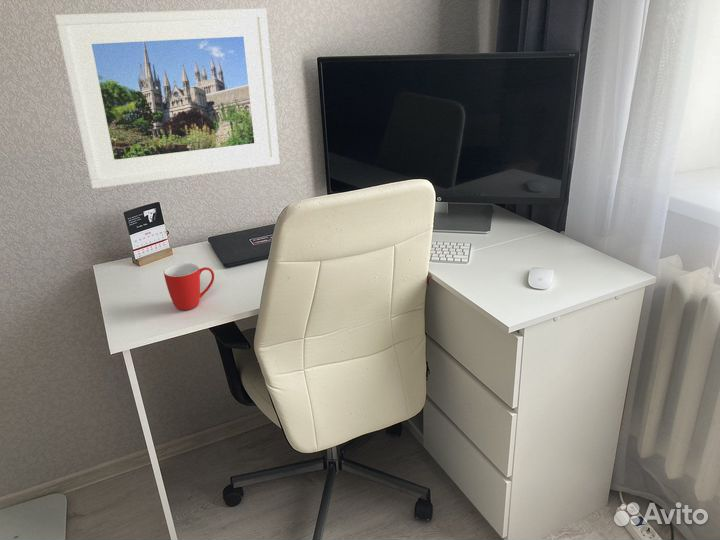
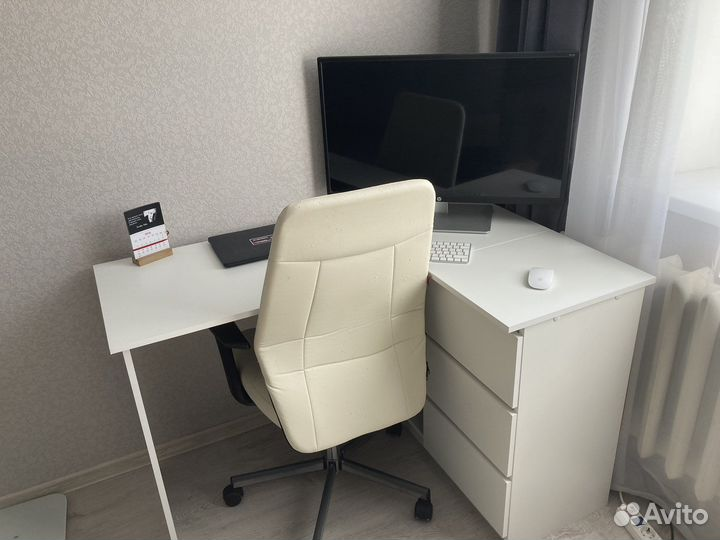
- mug (191, 286)
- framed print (179, 97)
